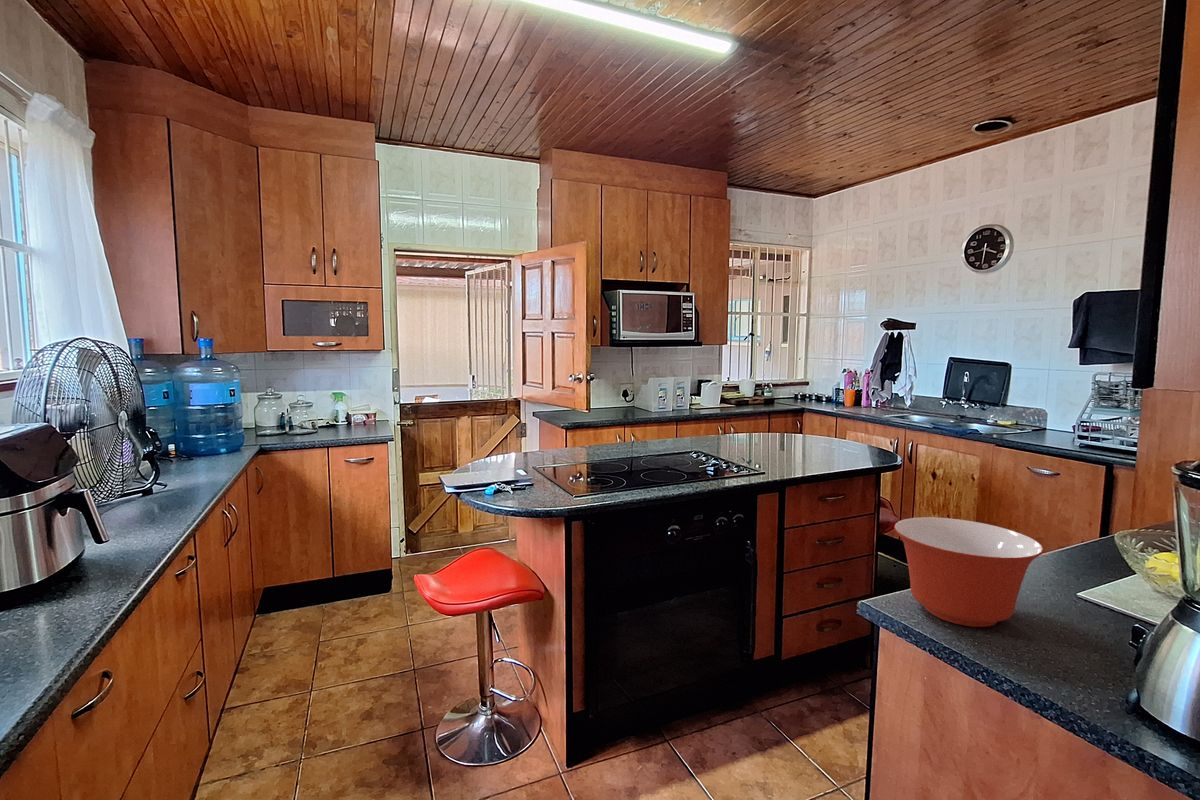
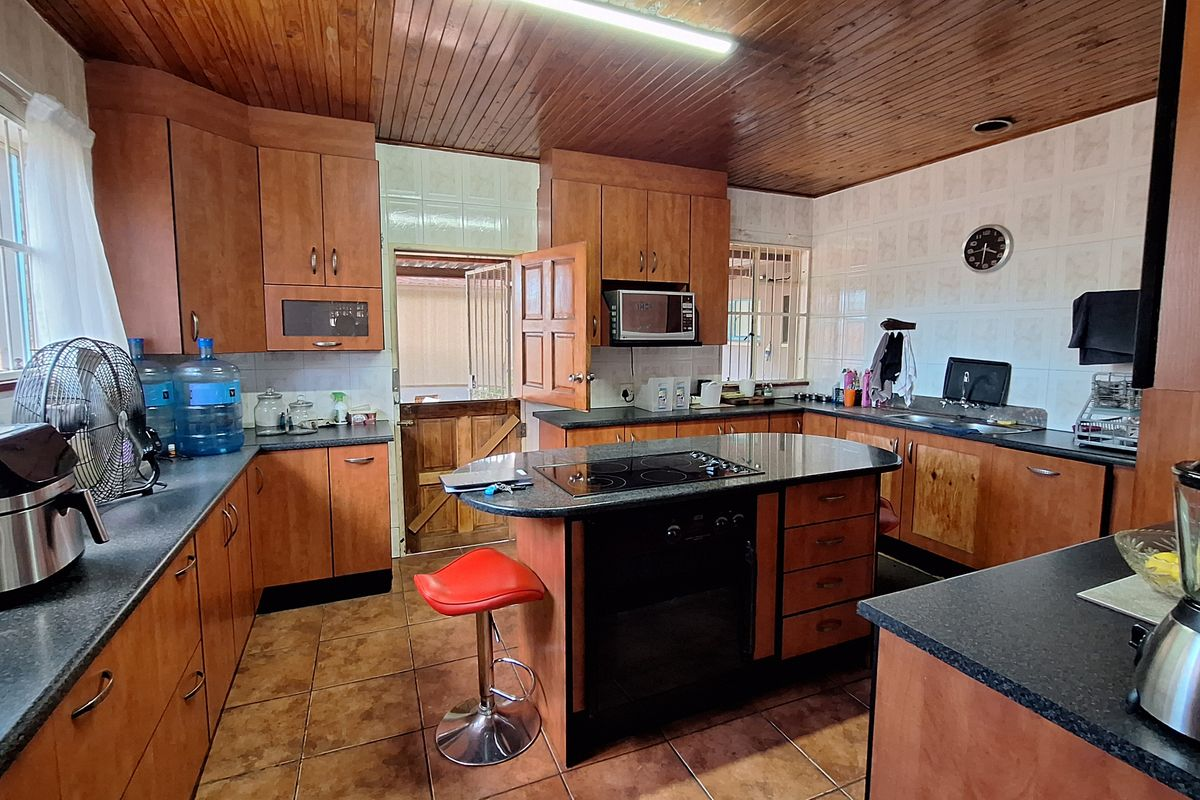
- mixing bowl (962, 573)
